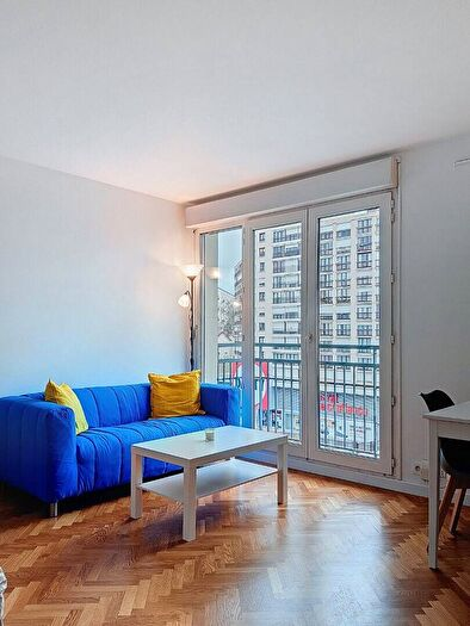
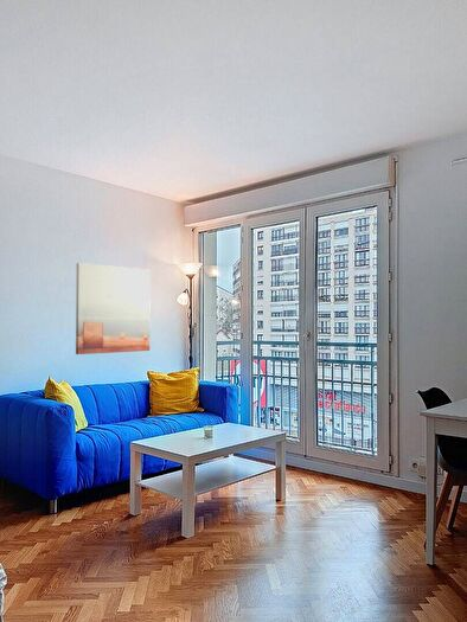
+ wall art (115, 309)
